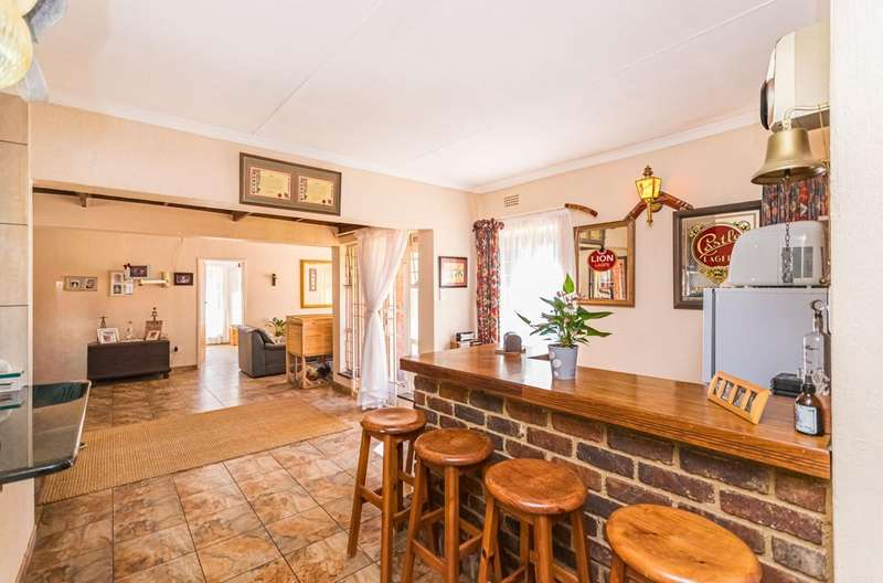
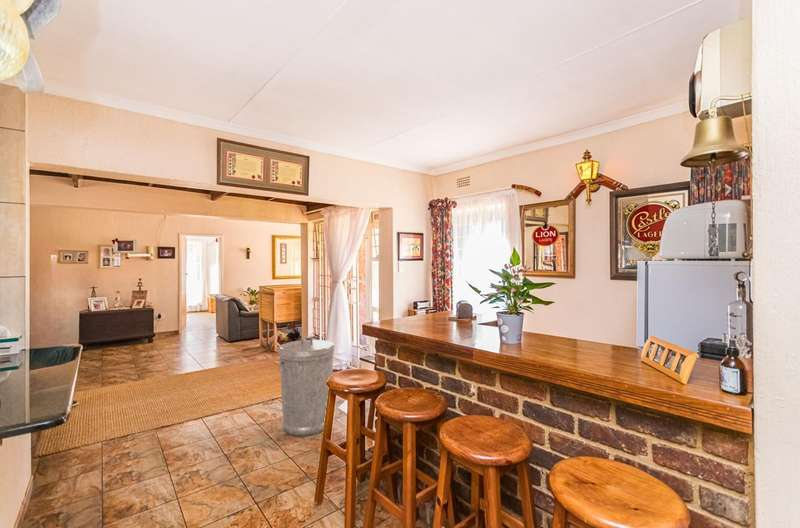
+ trash can (306, 381)
